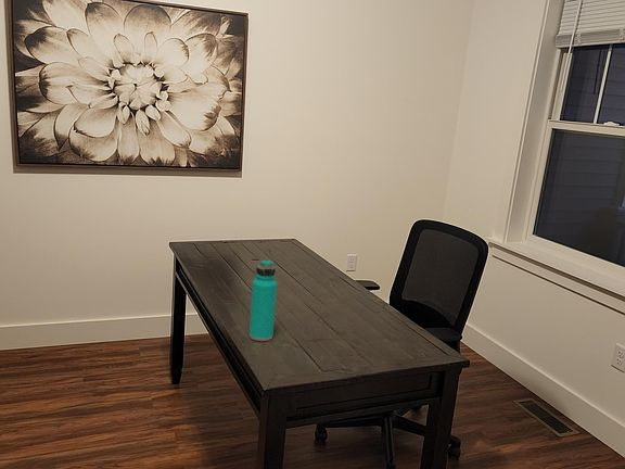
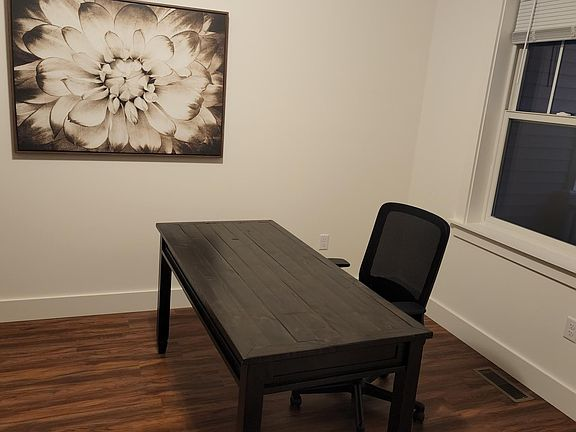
- water bottle (263, 299)
